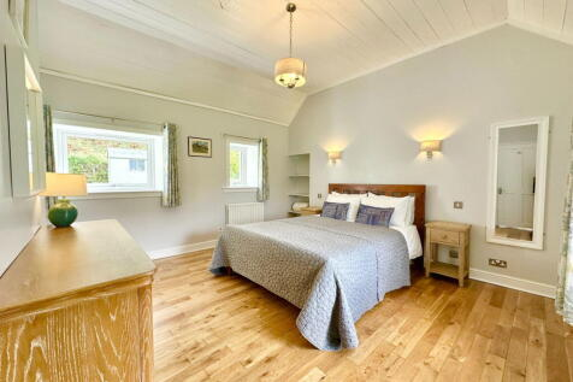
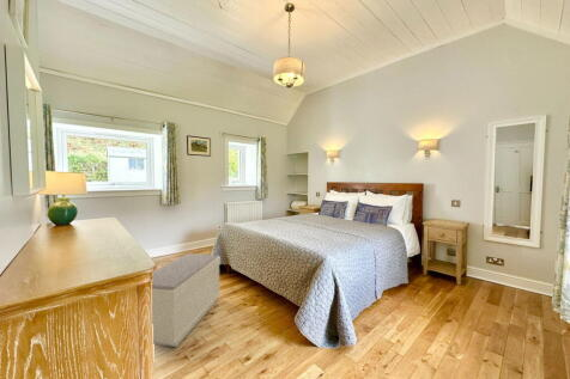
+ bench (182, 292)
